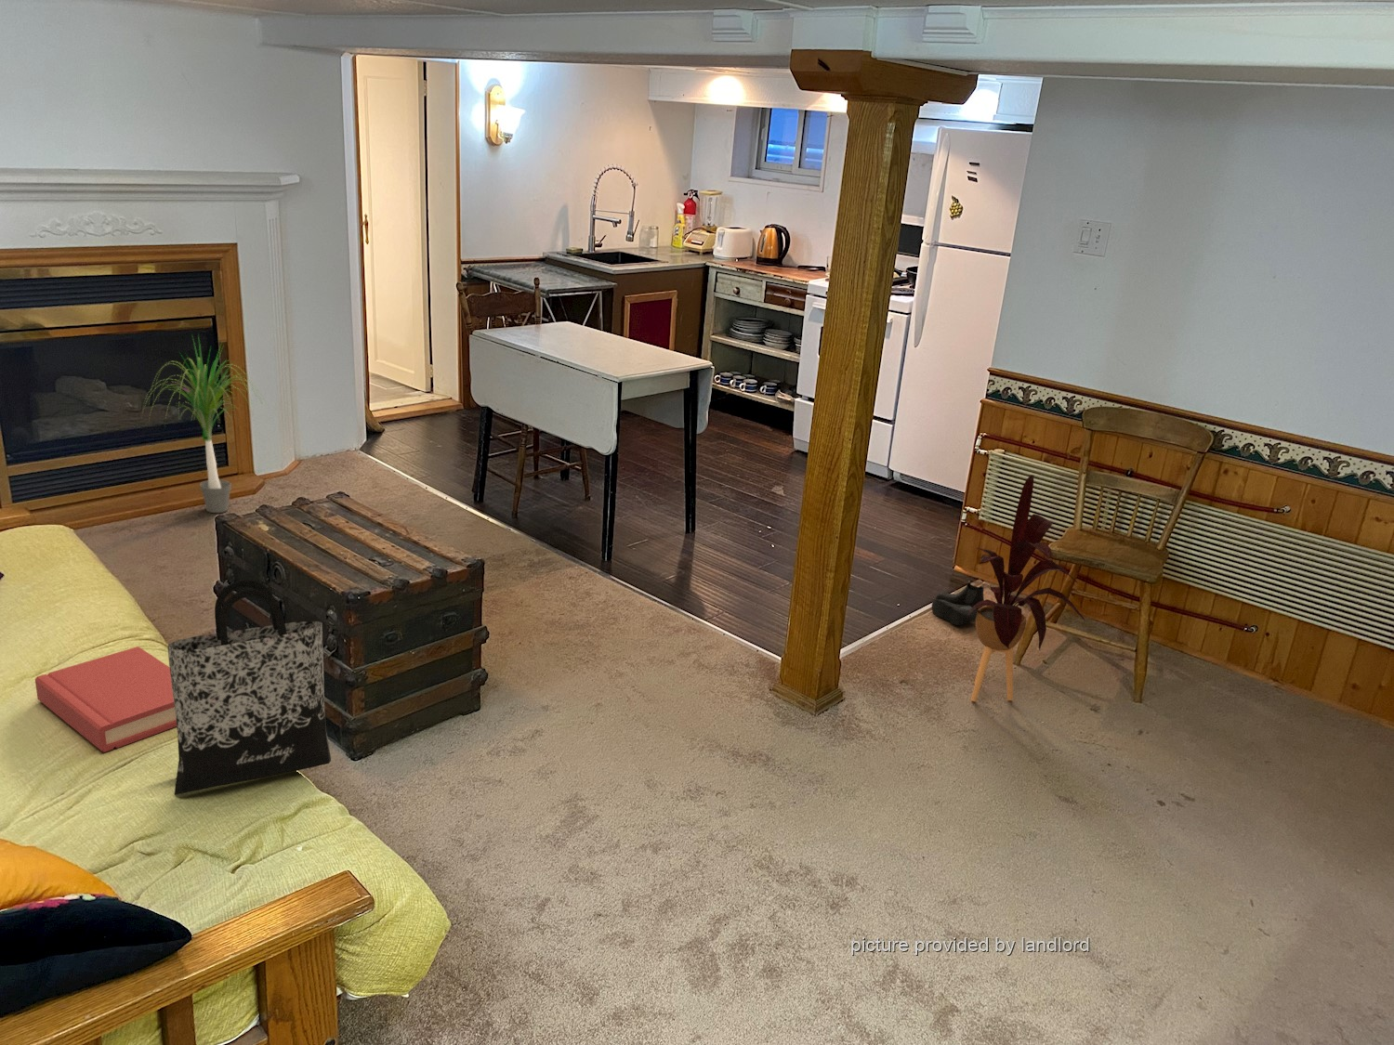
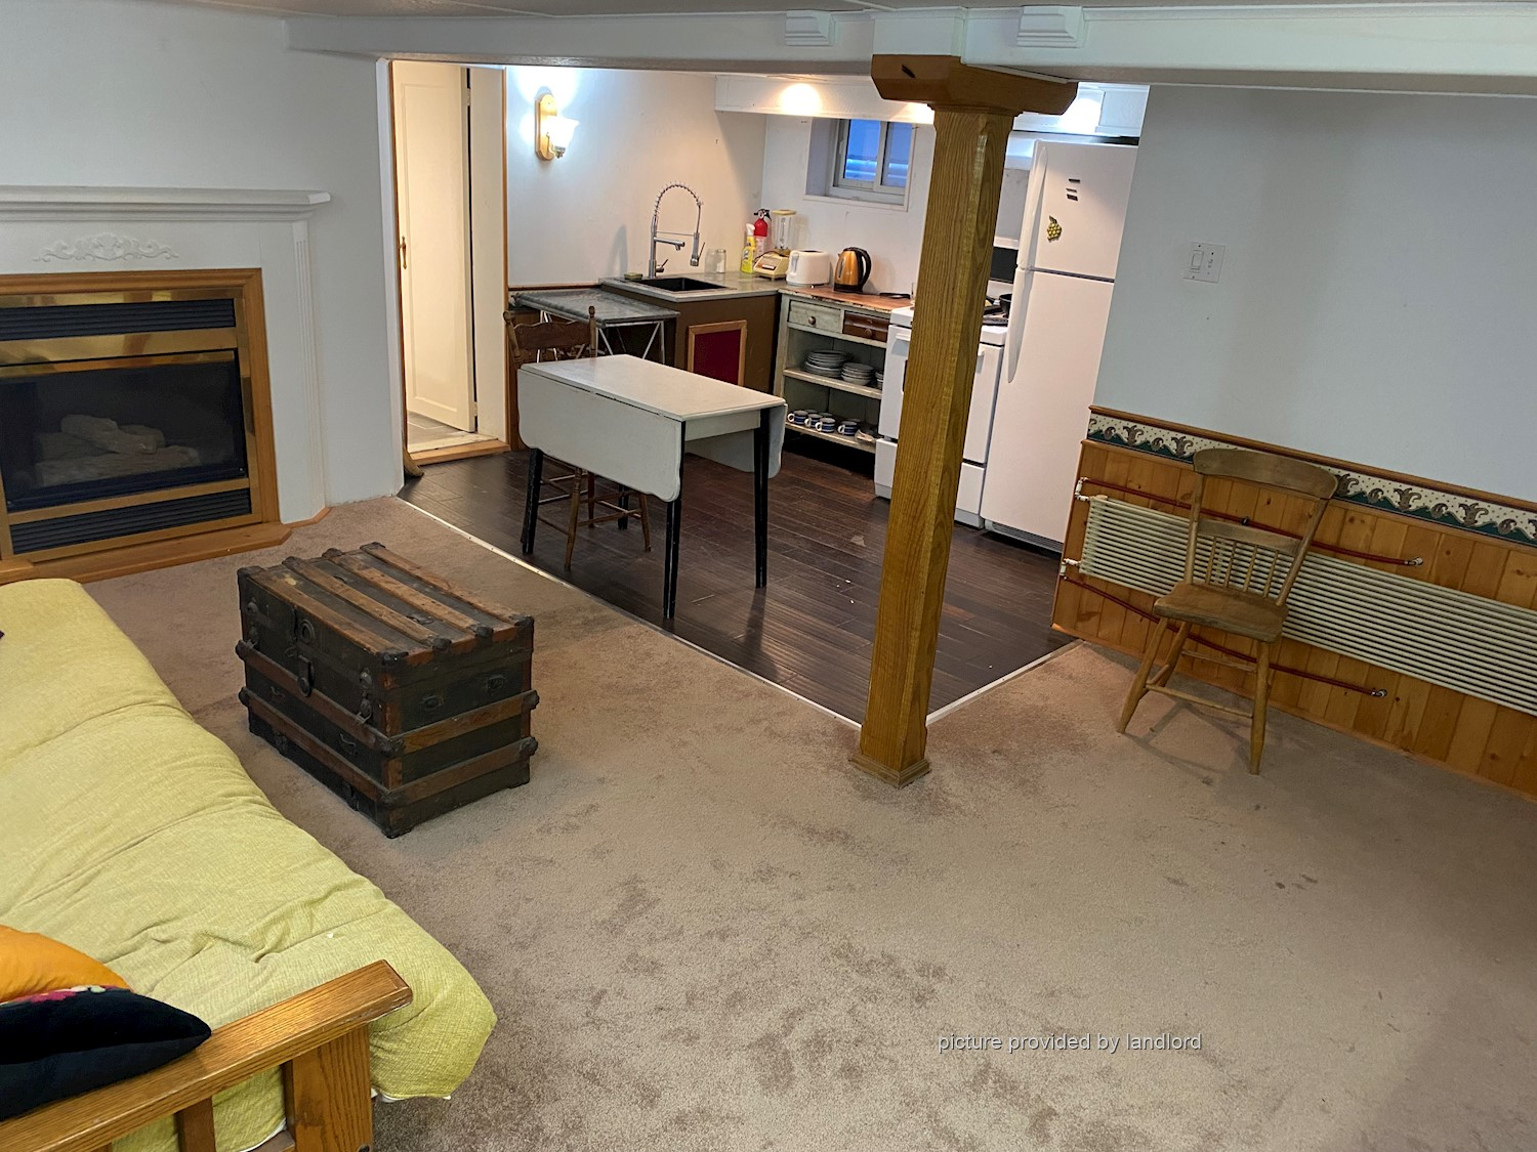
- boots (959, 602)
- potted plant (206, 424)
- house plant (1019, 595)
- tote bag (249, 683)
- hardback book (121, 696)
